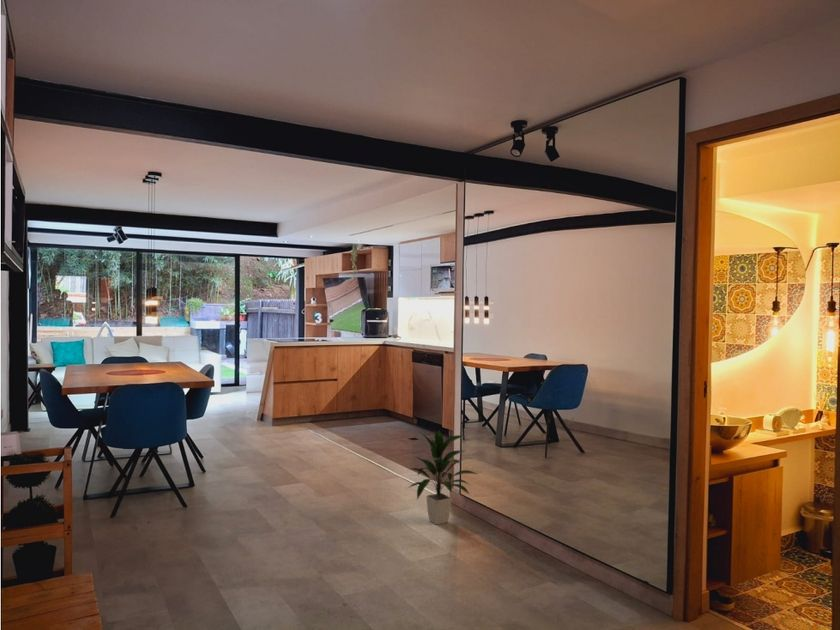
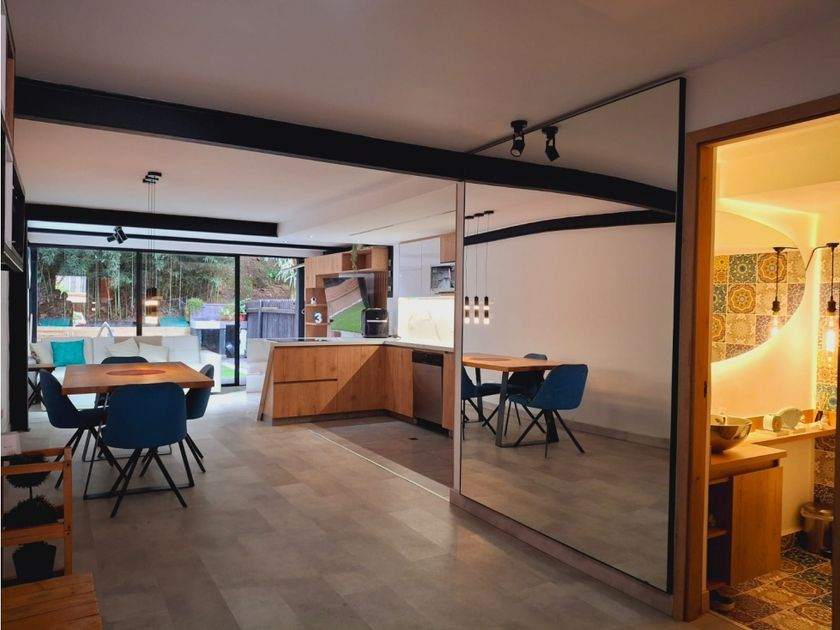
- indoor plant (439, 474)
